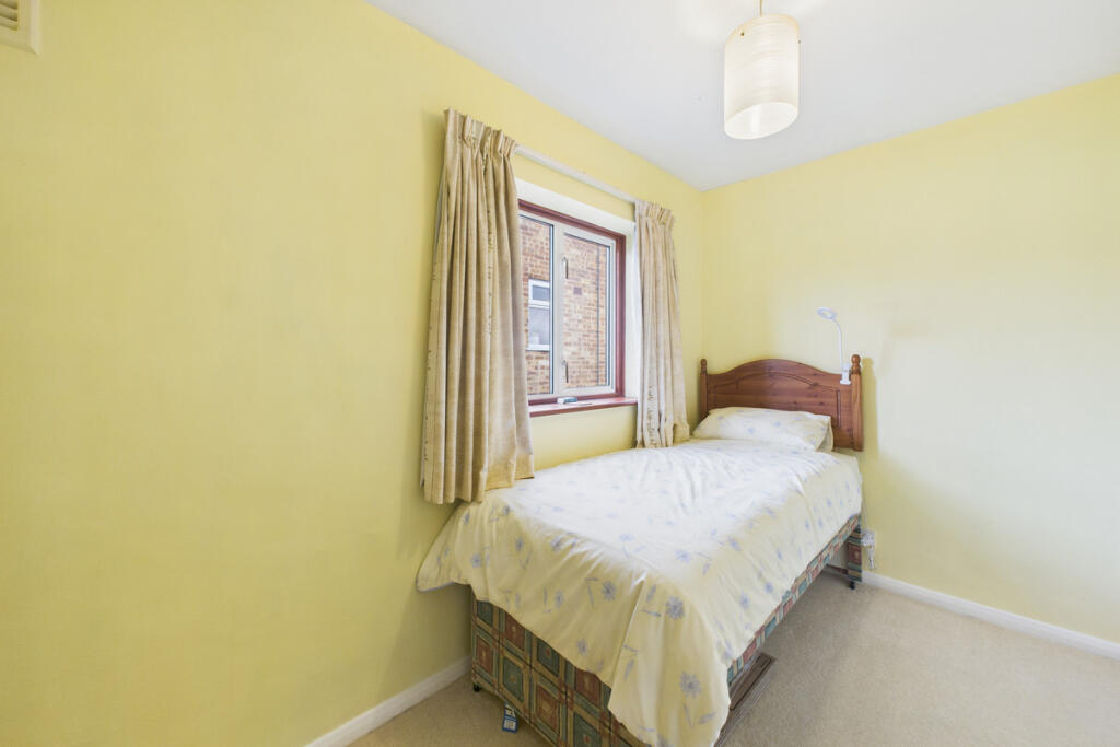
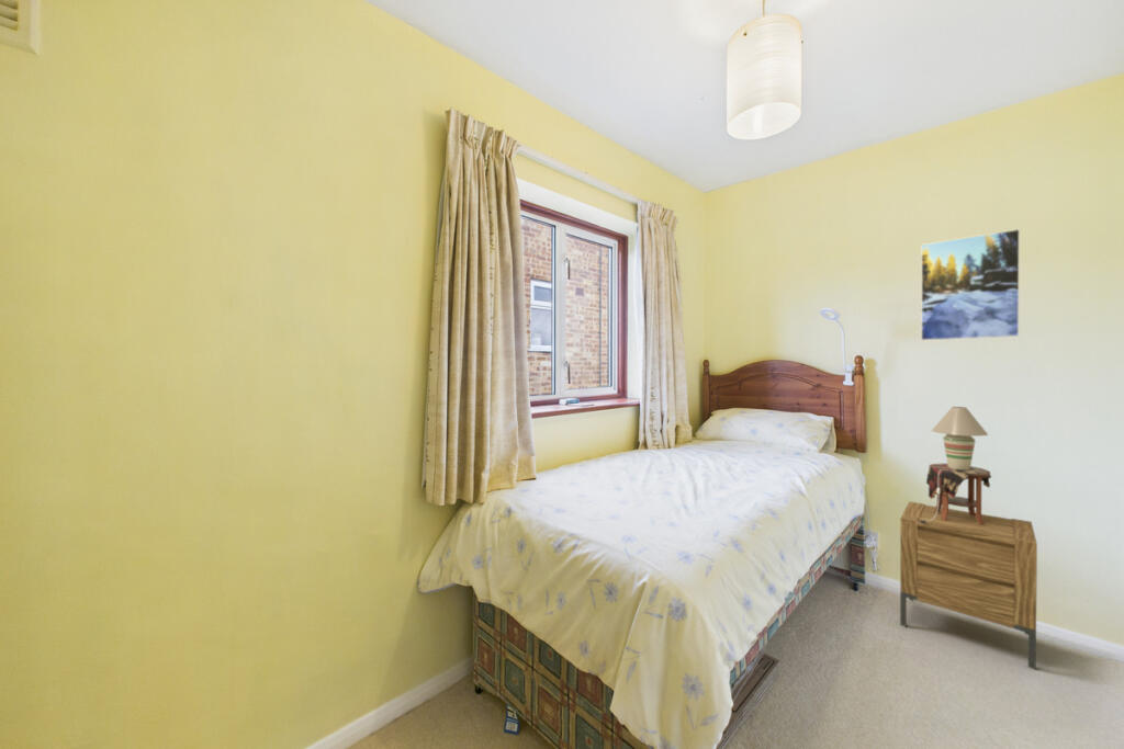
+ nightstand (964, 575)
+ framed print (967, 287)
+ table lamp (956, 463)
